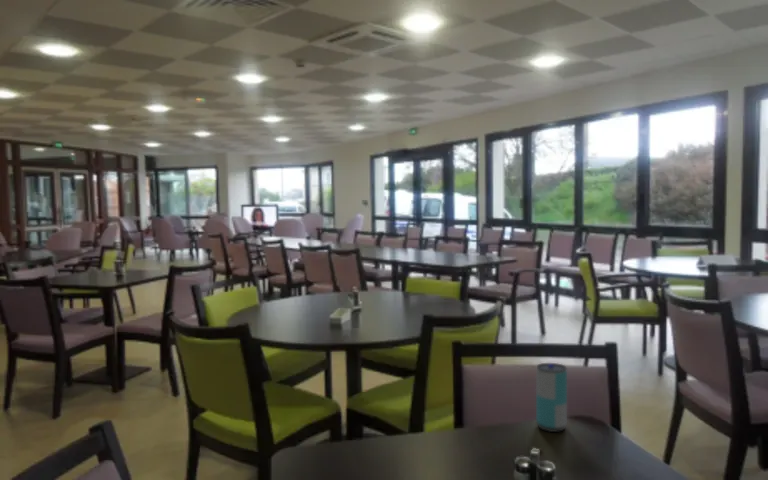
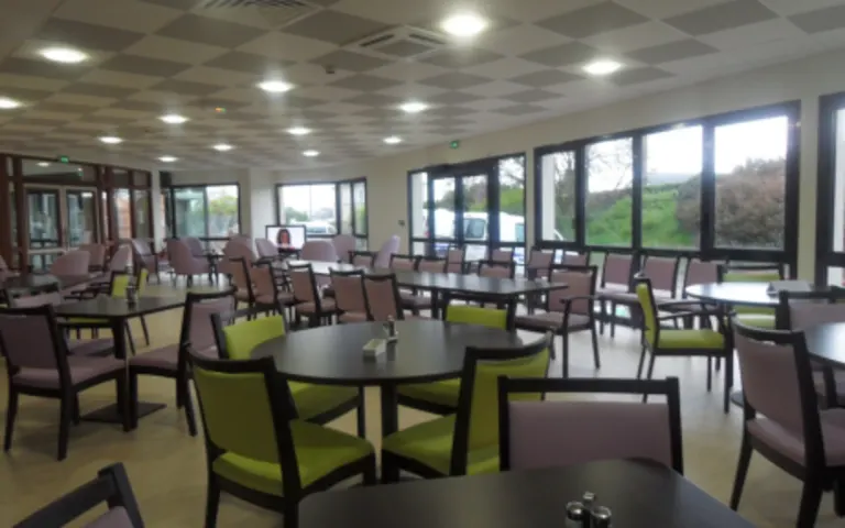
- beverage can (551, 396)
